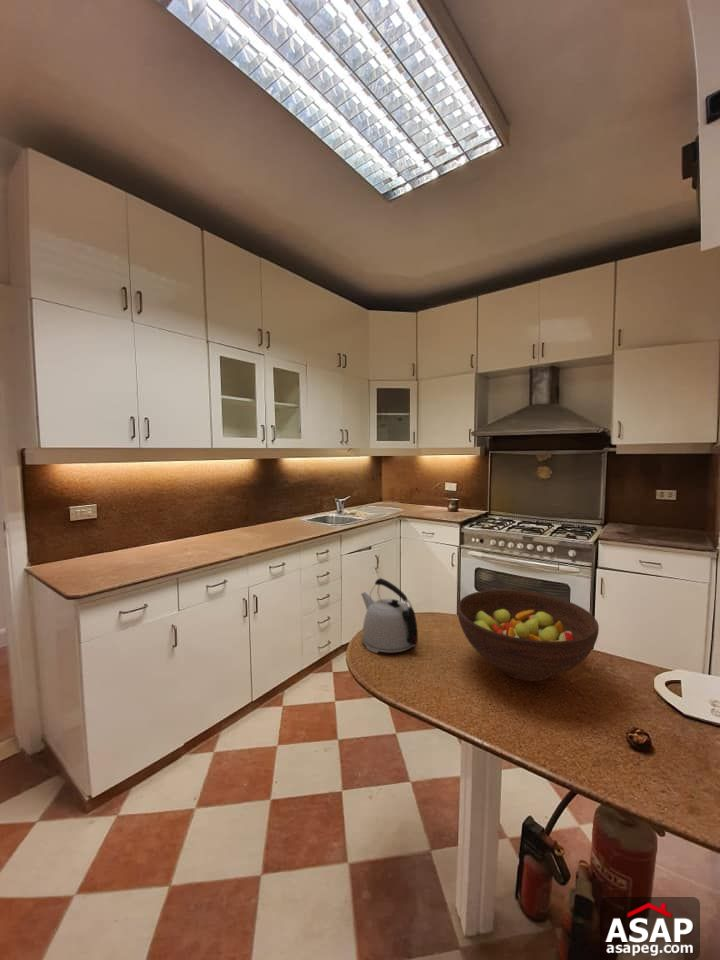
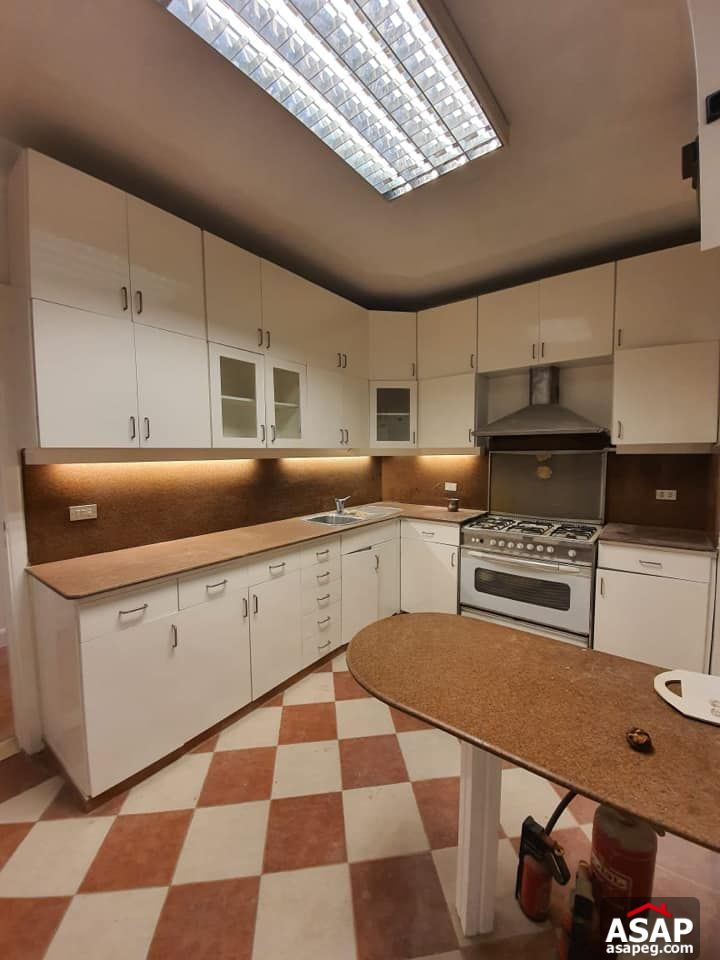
- fruit bowl (523, 640)
- kettle (387, 610)
